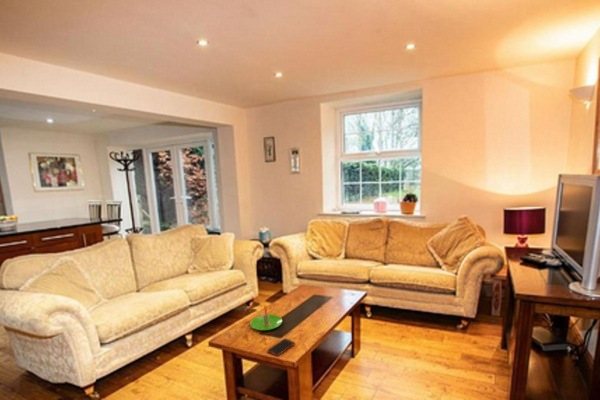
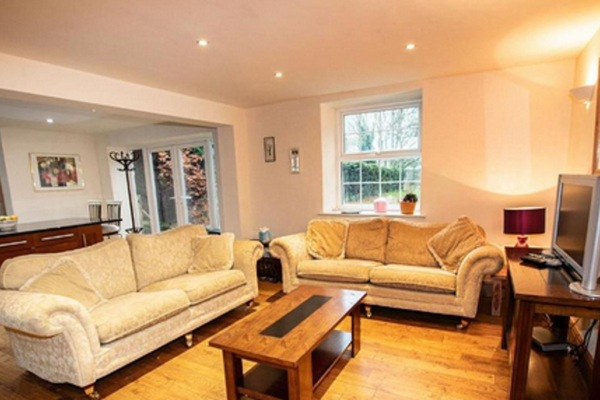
- candle (265, 314)
- cell phone (281, 347)
